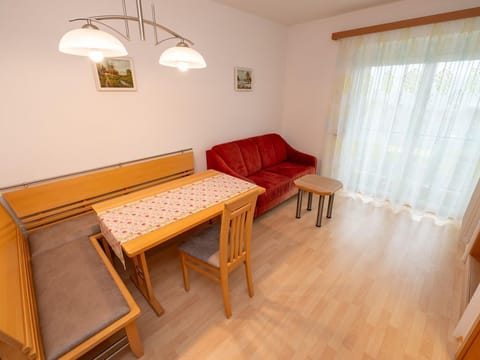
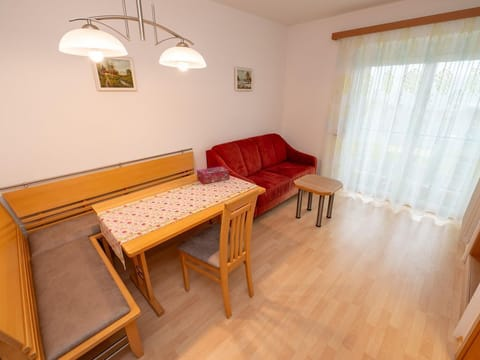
+ tissue box (213, 174)
